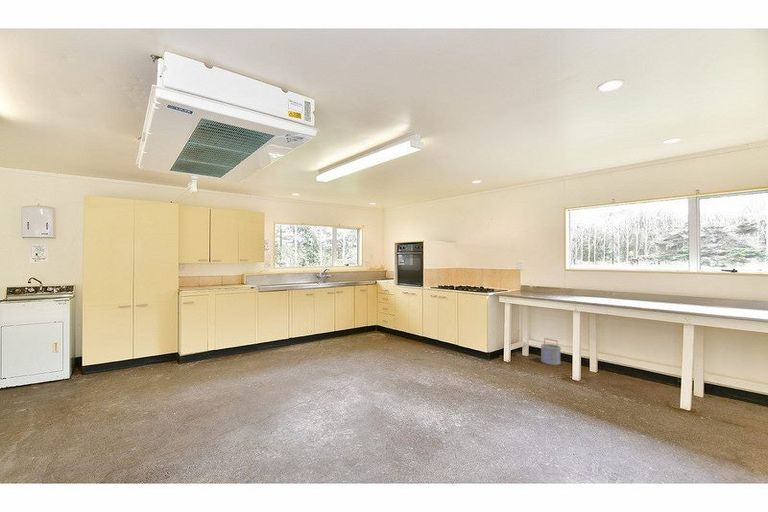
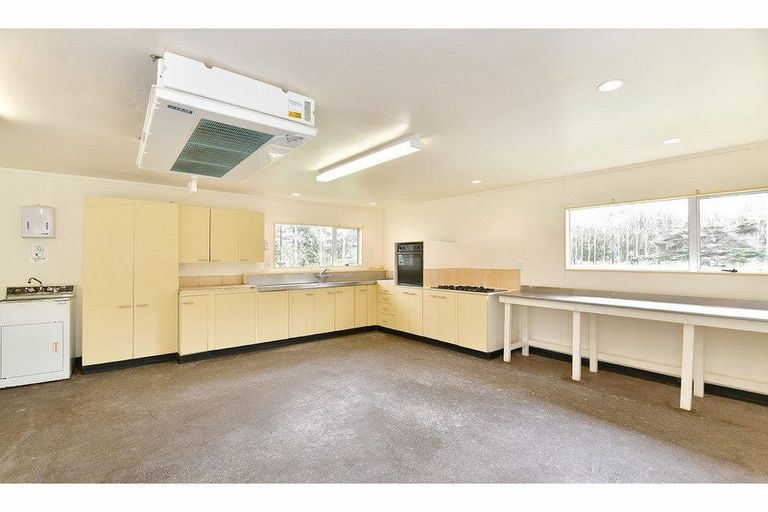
- bucket (550, 350)
